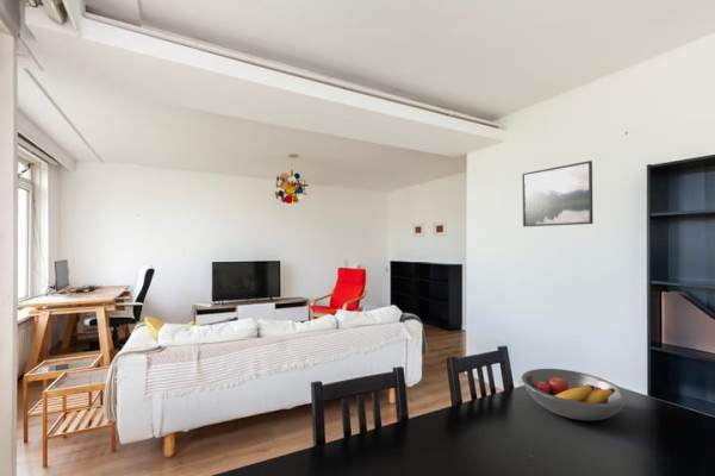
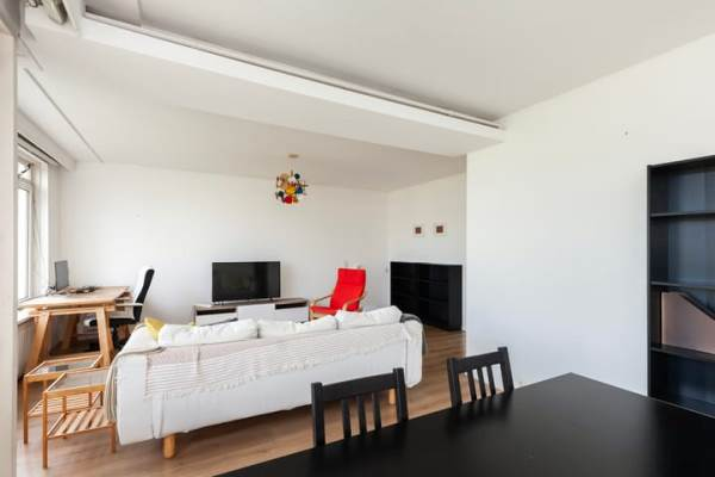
- fruit bowl (571, 394)
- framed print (554, 196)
